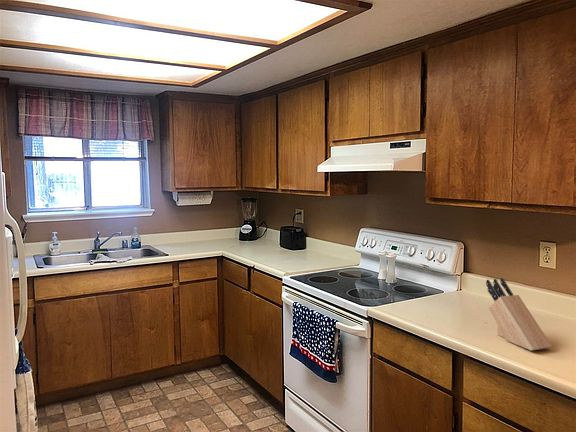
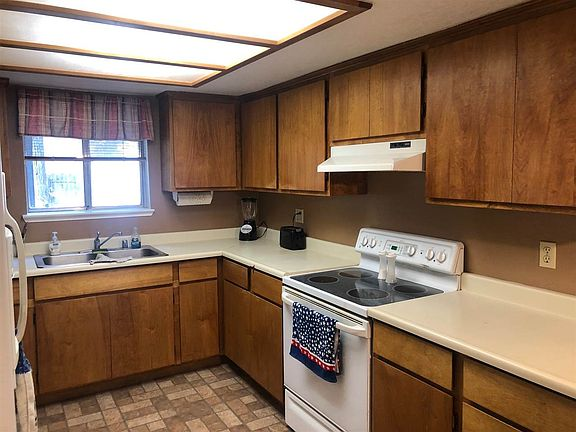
- knife block (514, 311)
